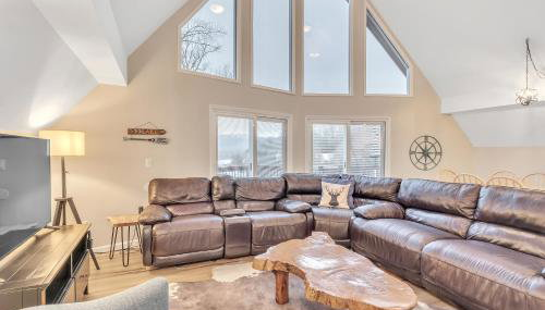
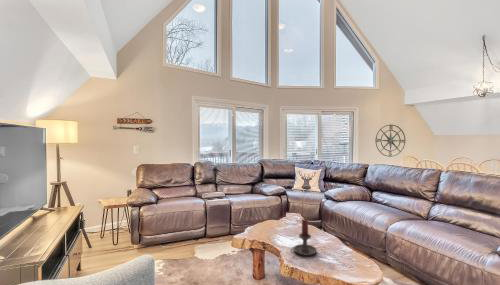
+ candle holder (302, 236)
